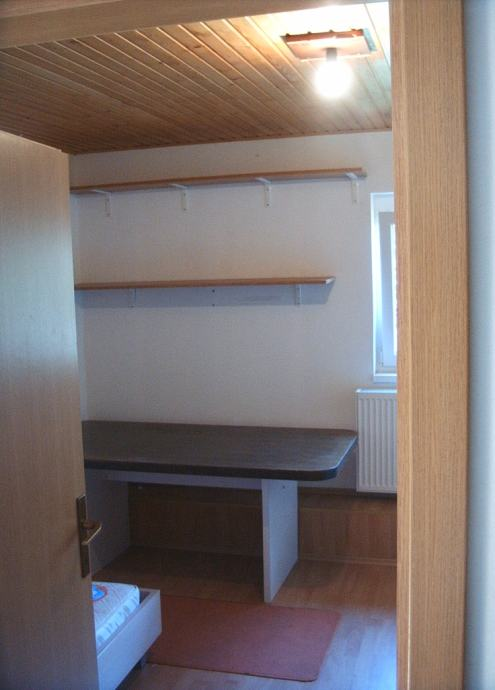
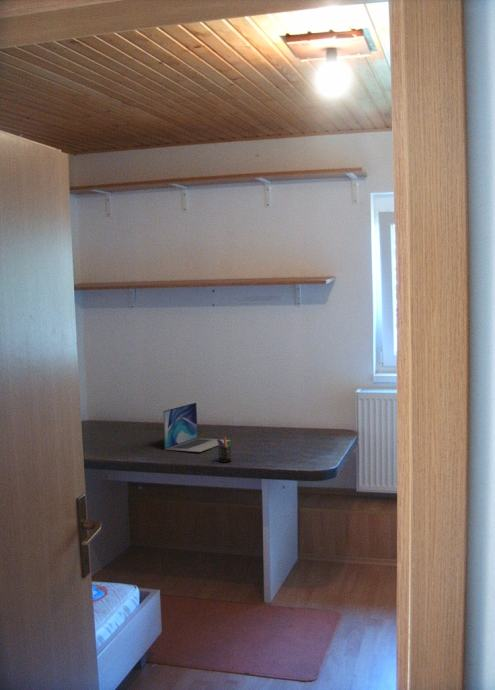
+ laptop (196, 426)
+ pen holder (226, 448)
